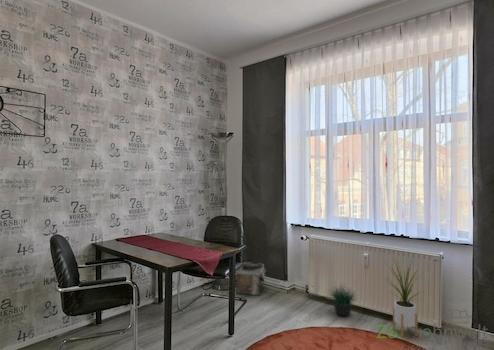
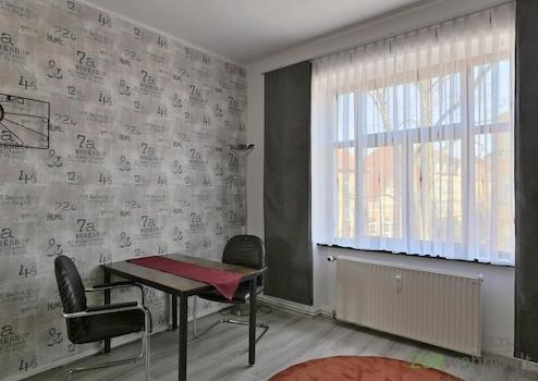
- potted plant (342, 296)
- house plant (405, 294)
- storage bin (251, 277)
